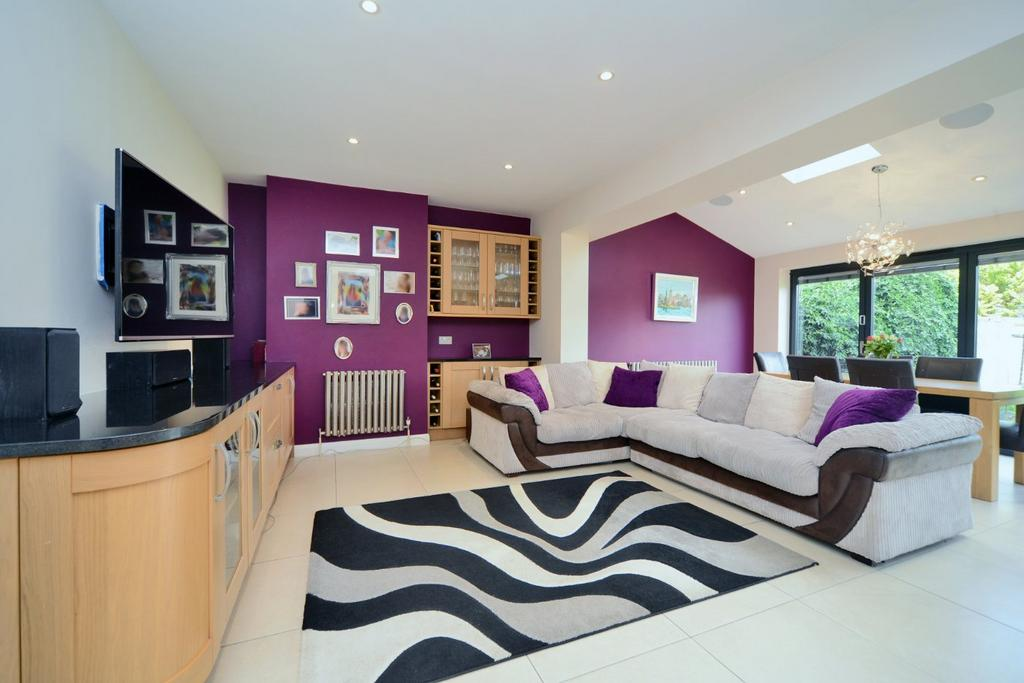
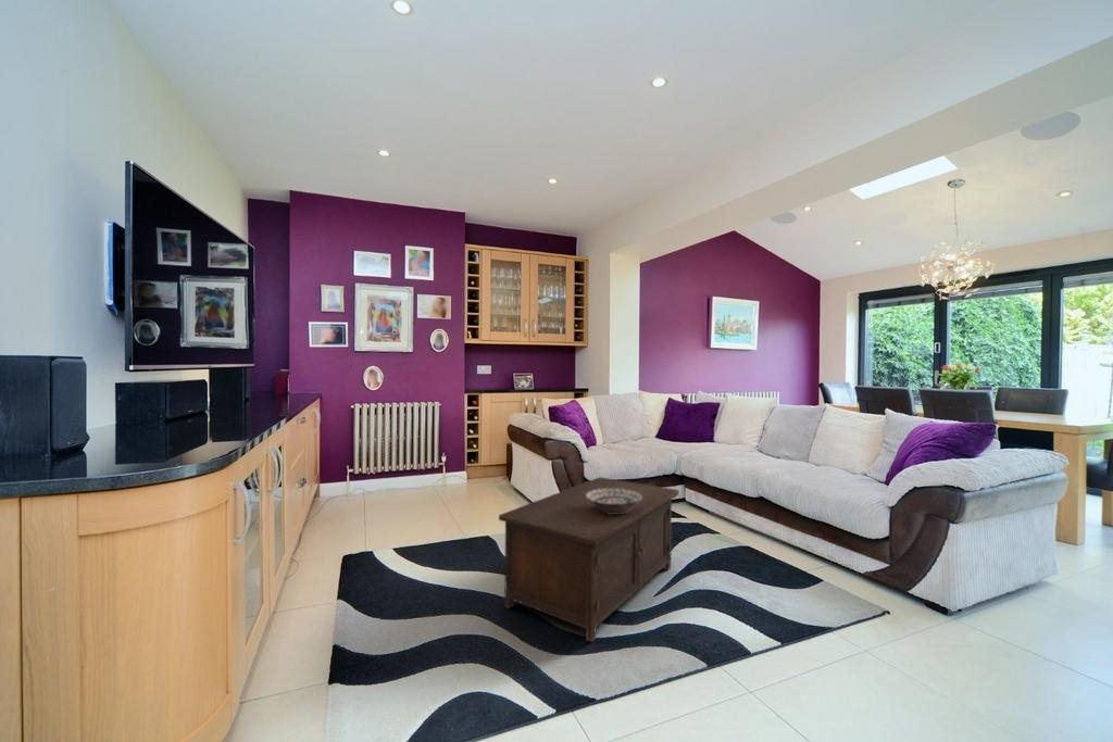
+ decorative bowl (613, 502)
+ cabinet (597, 543)
